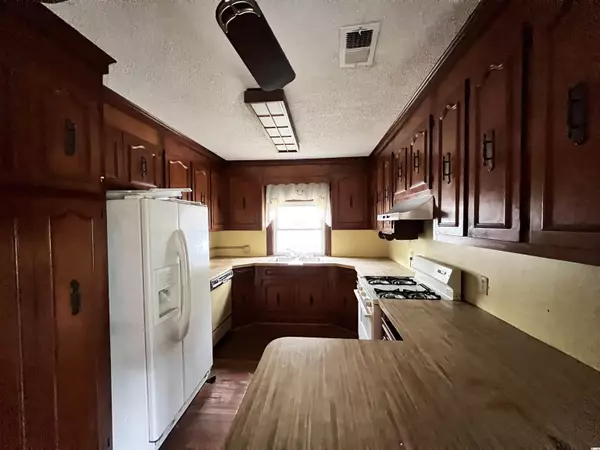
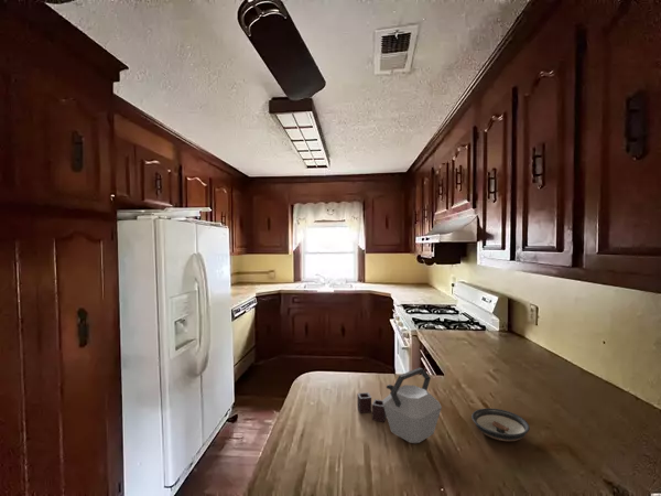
+ saucer (499, 427)
+ kettle (391, 395)
